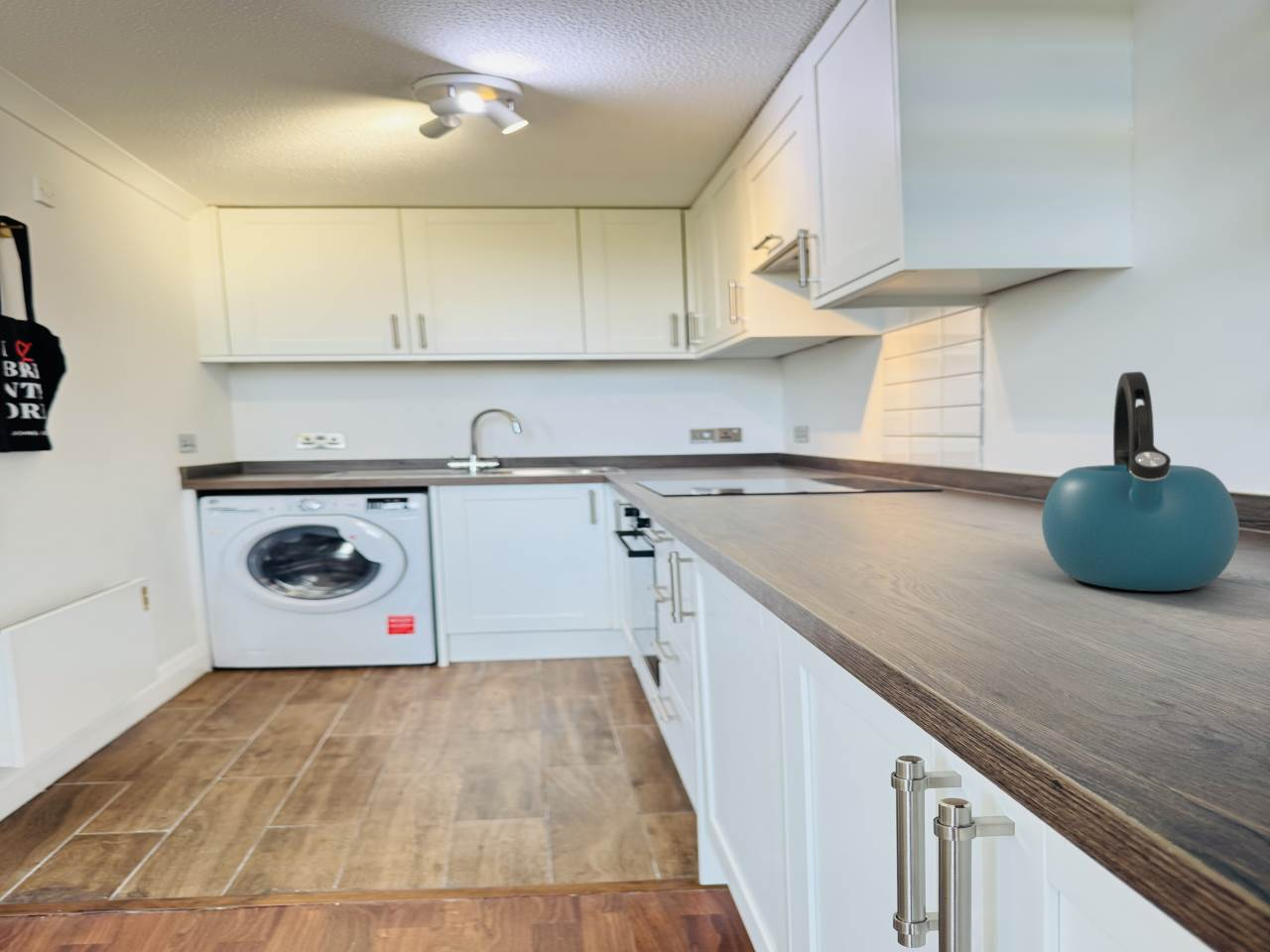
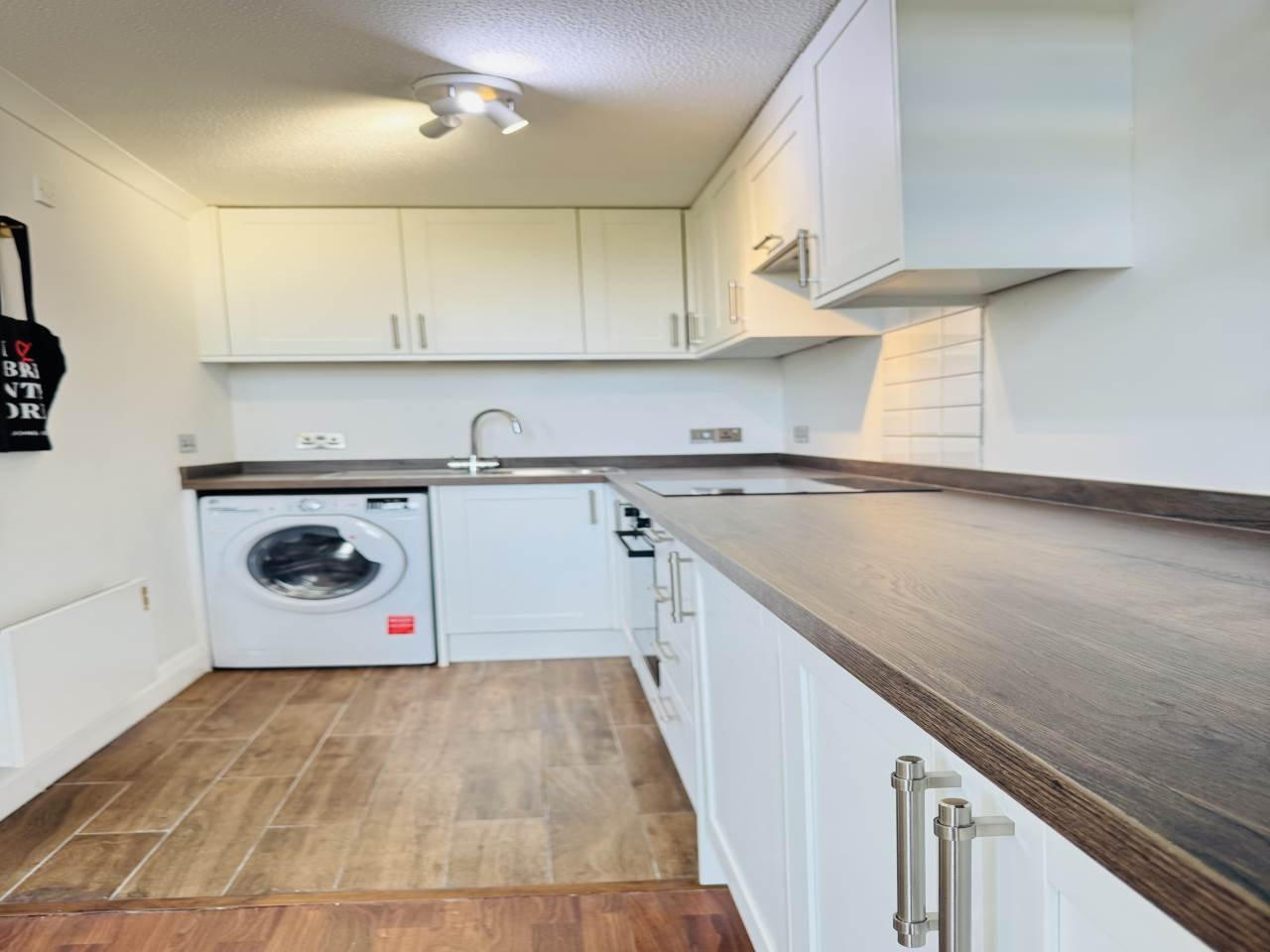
- kettle (1135, 477)
